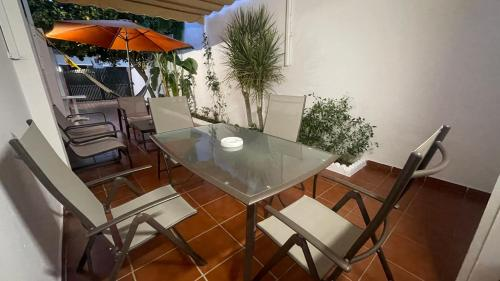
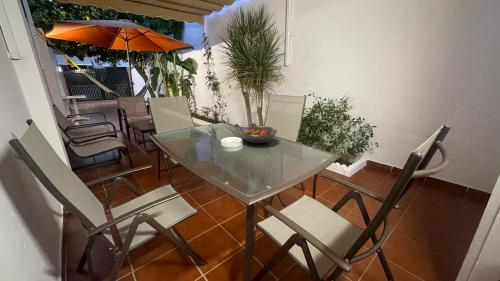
+ fruit bowl (258, 134)
